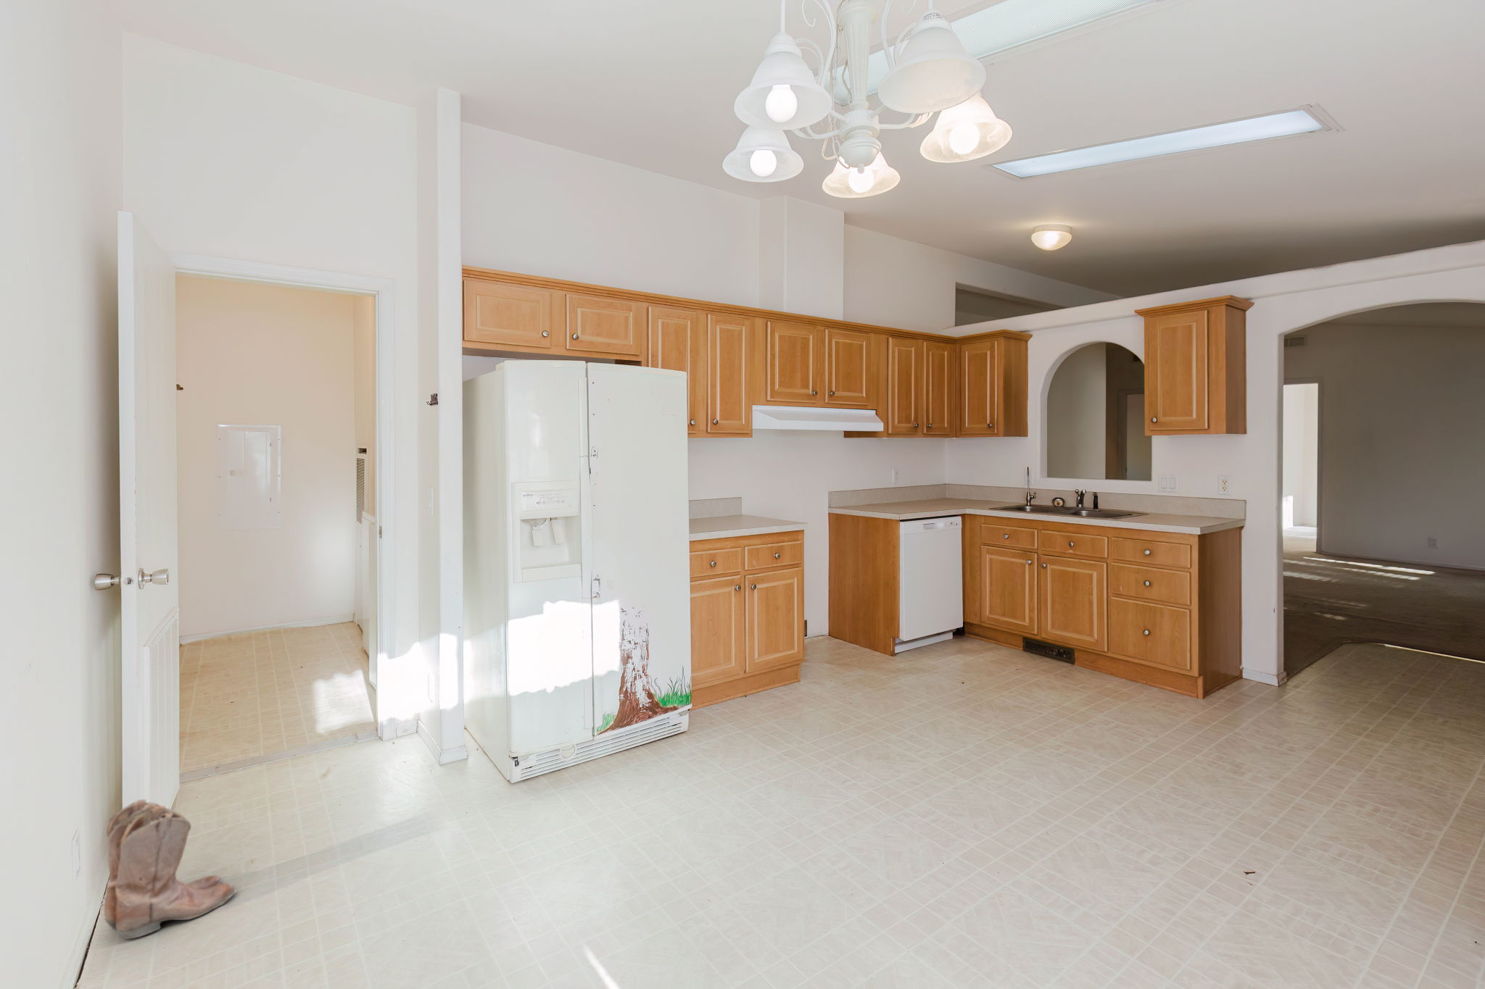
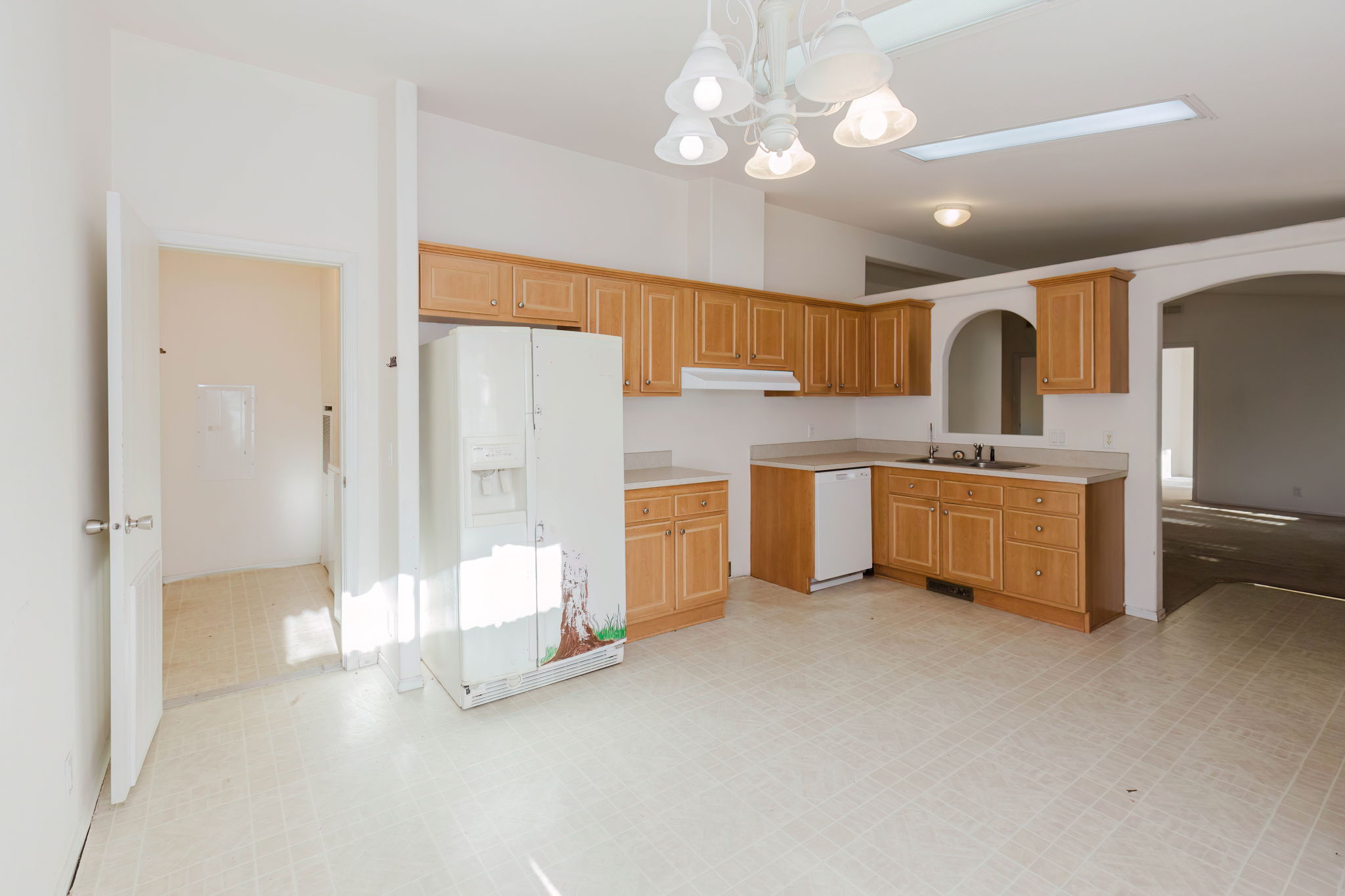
- boots (172, 853)
